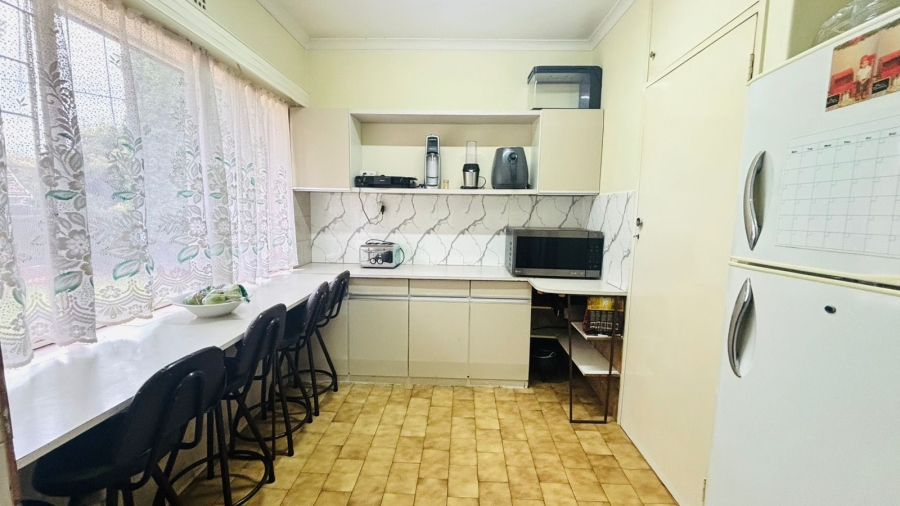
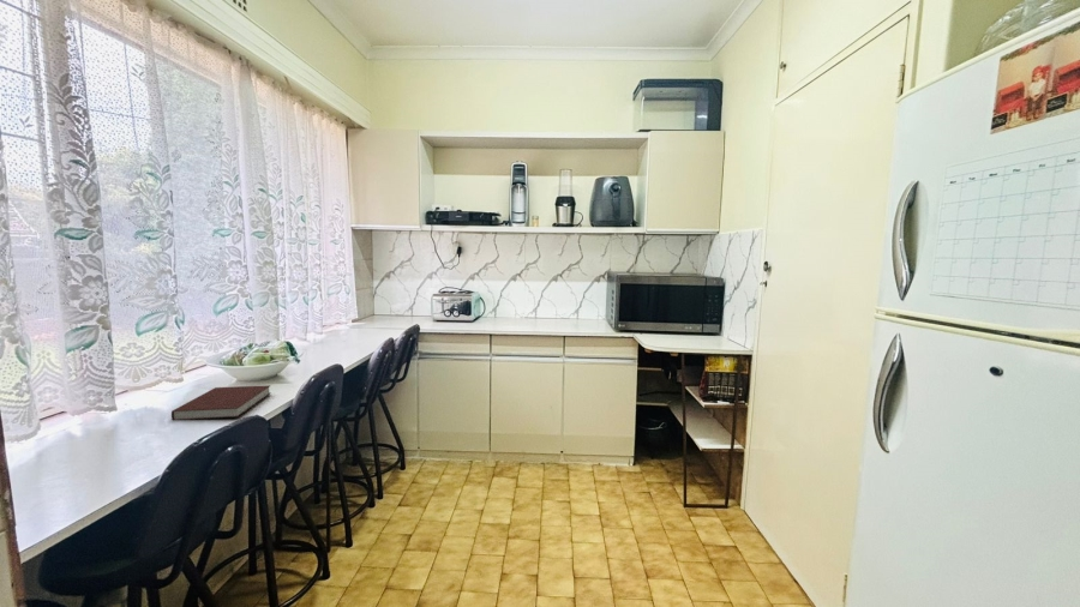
+ notebook (226, 401)
